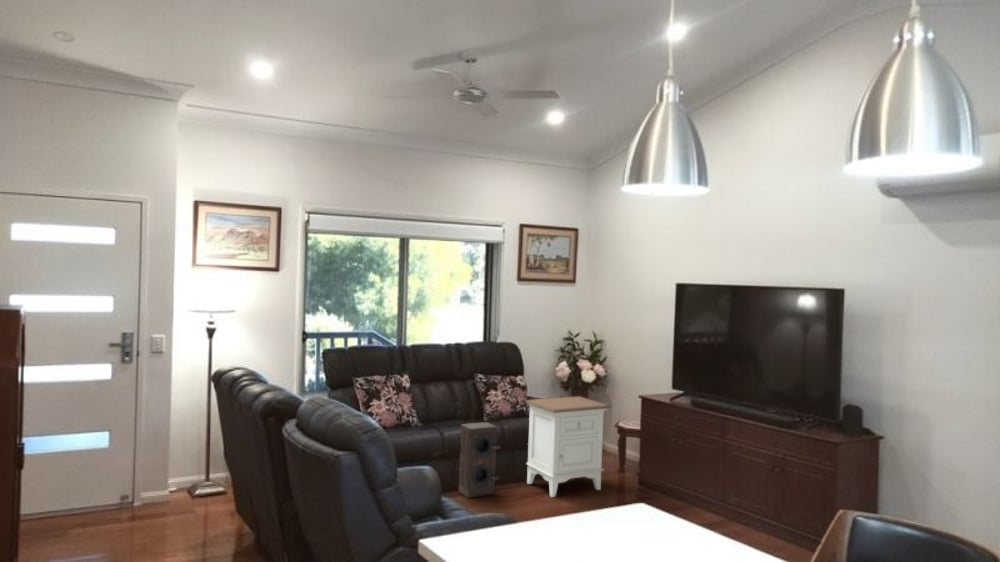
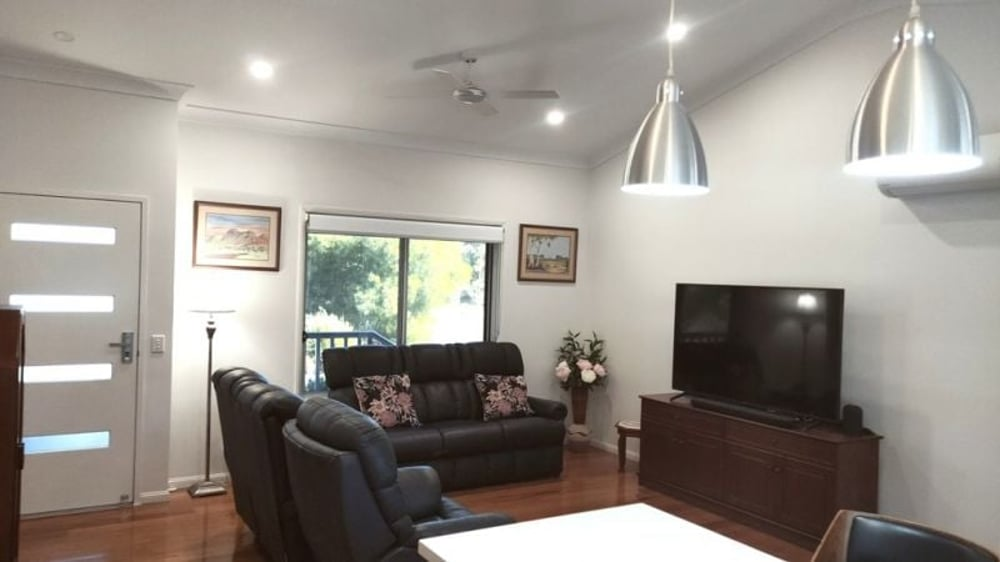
- nightstand (566, 444)
- speaker (480, 460)
